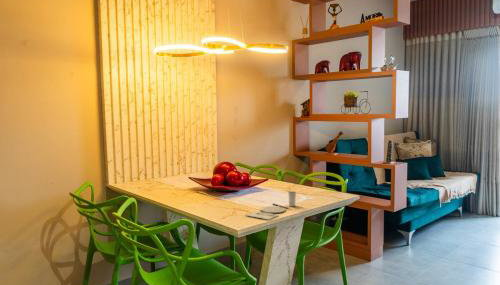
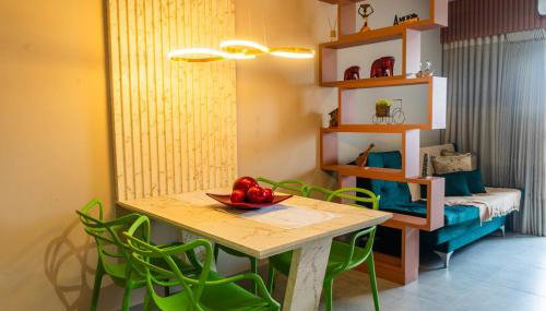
- placemat (273, 204)
